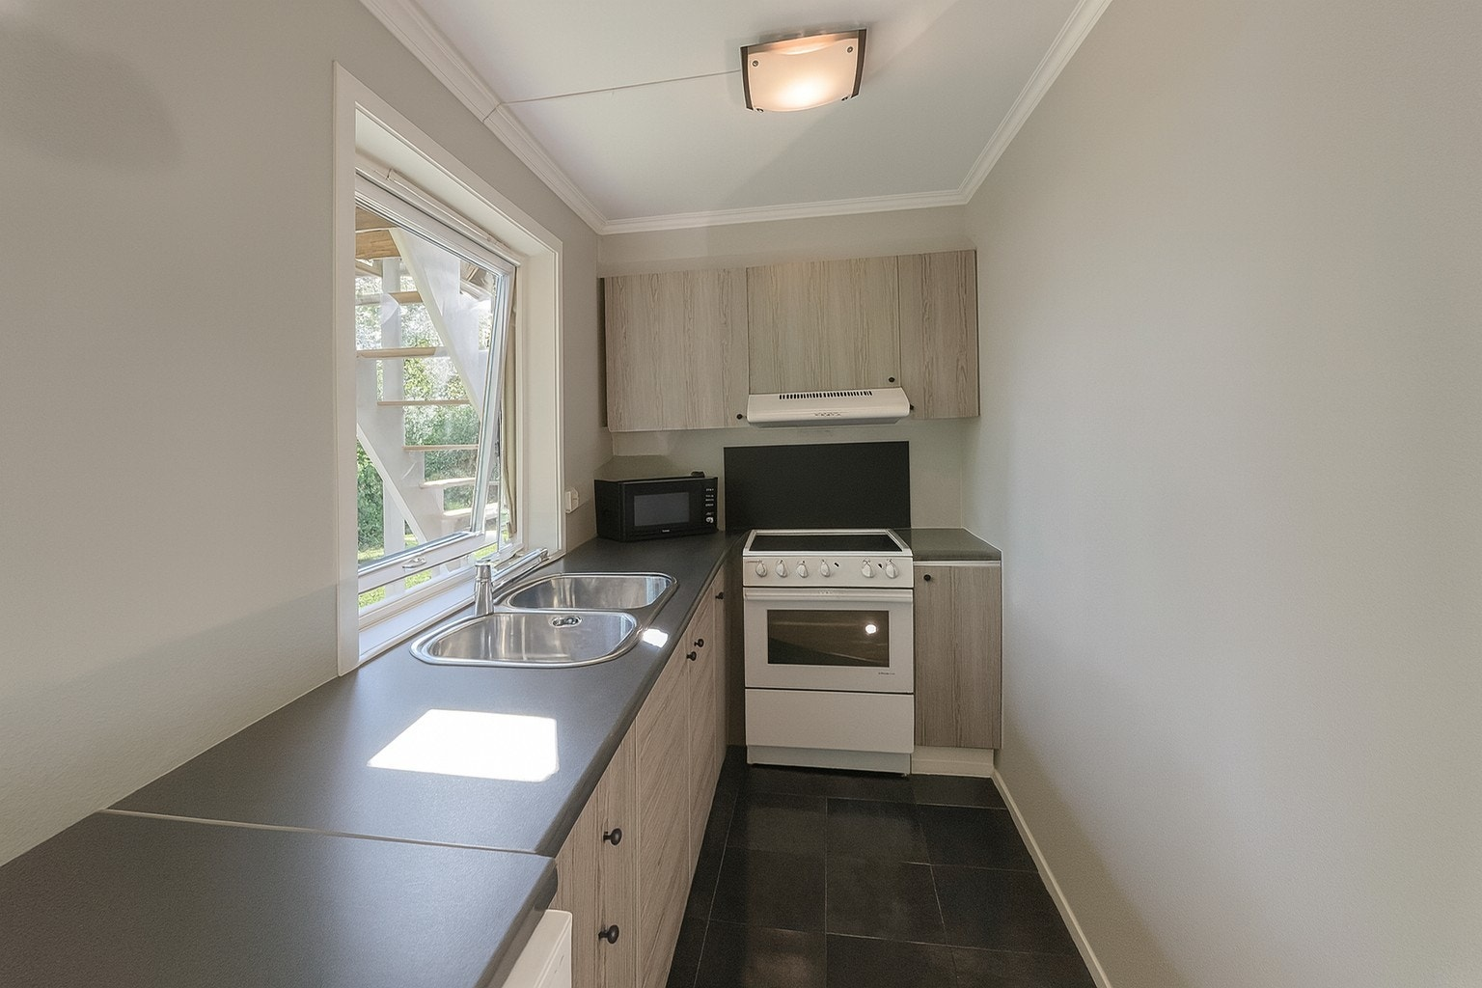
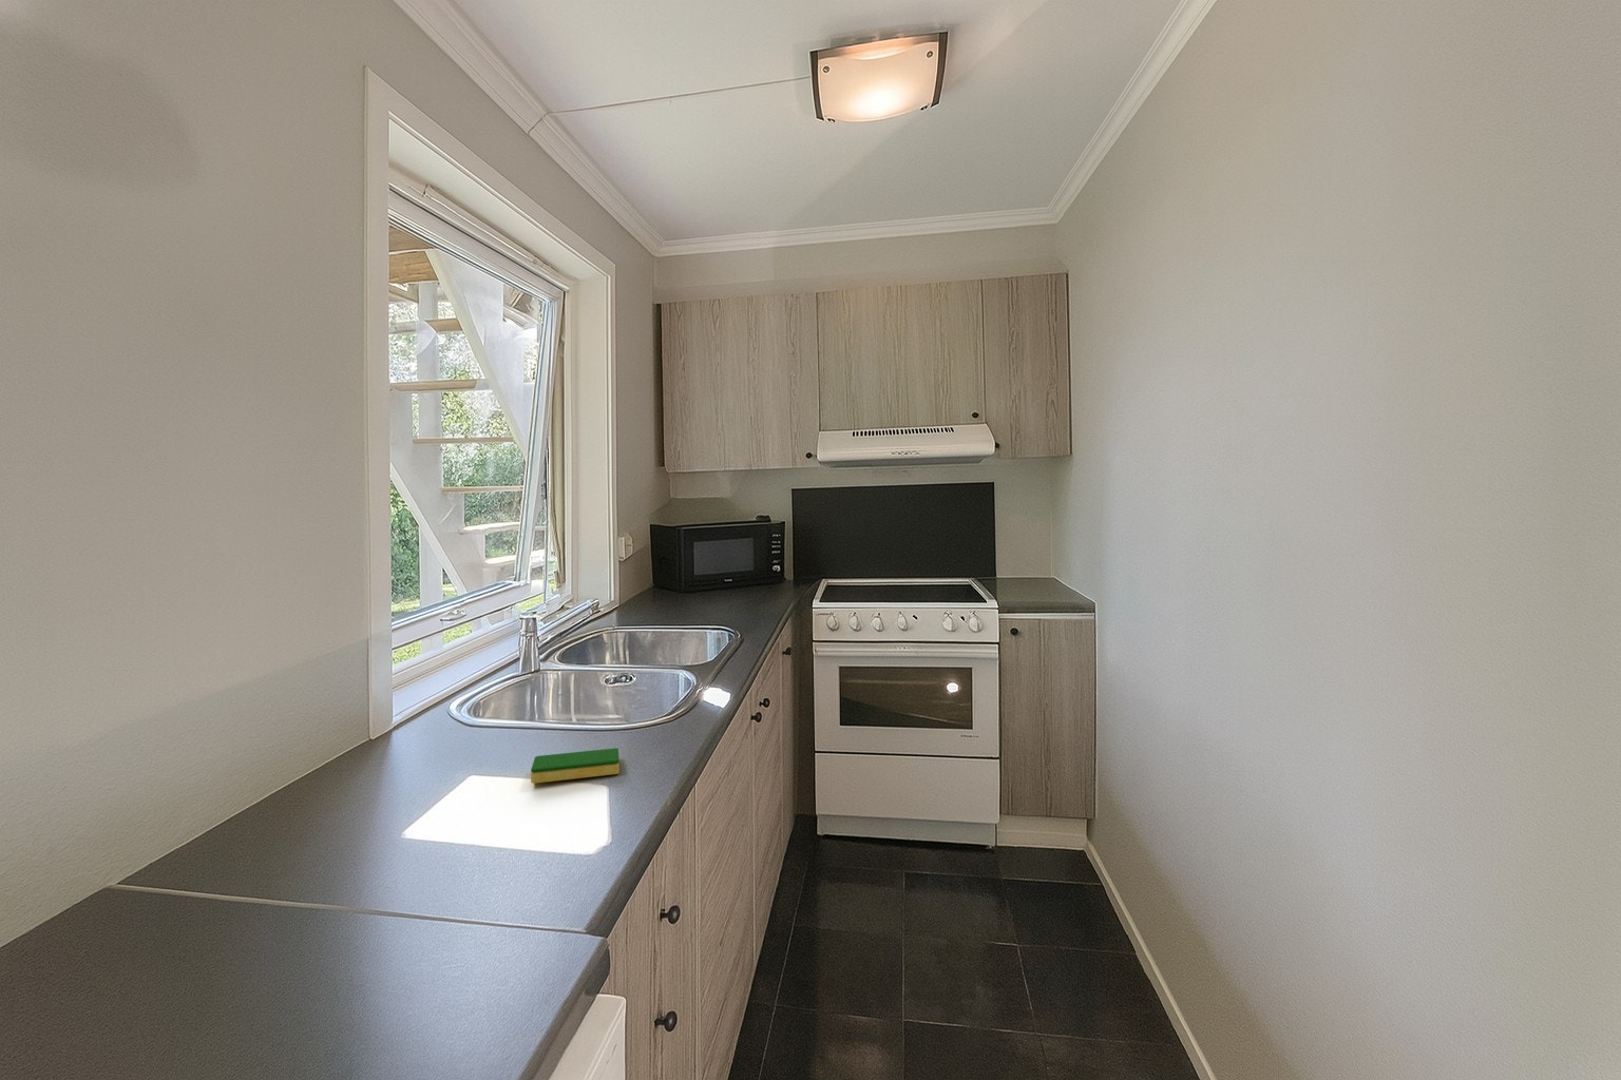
+ dish sponge (577, 764)
